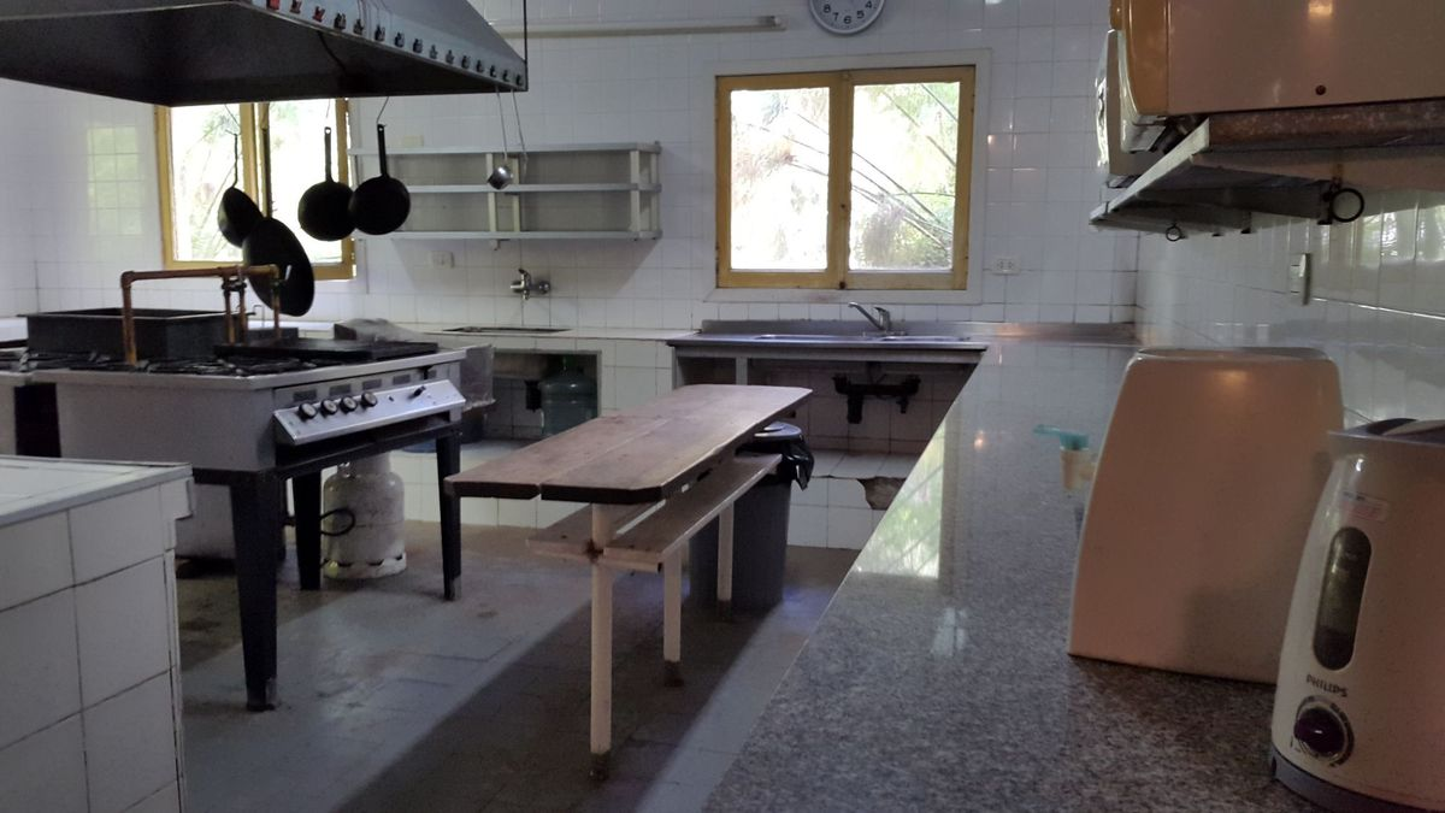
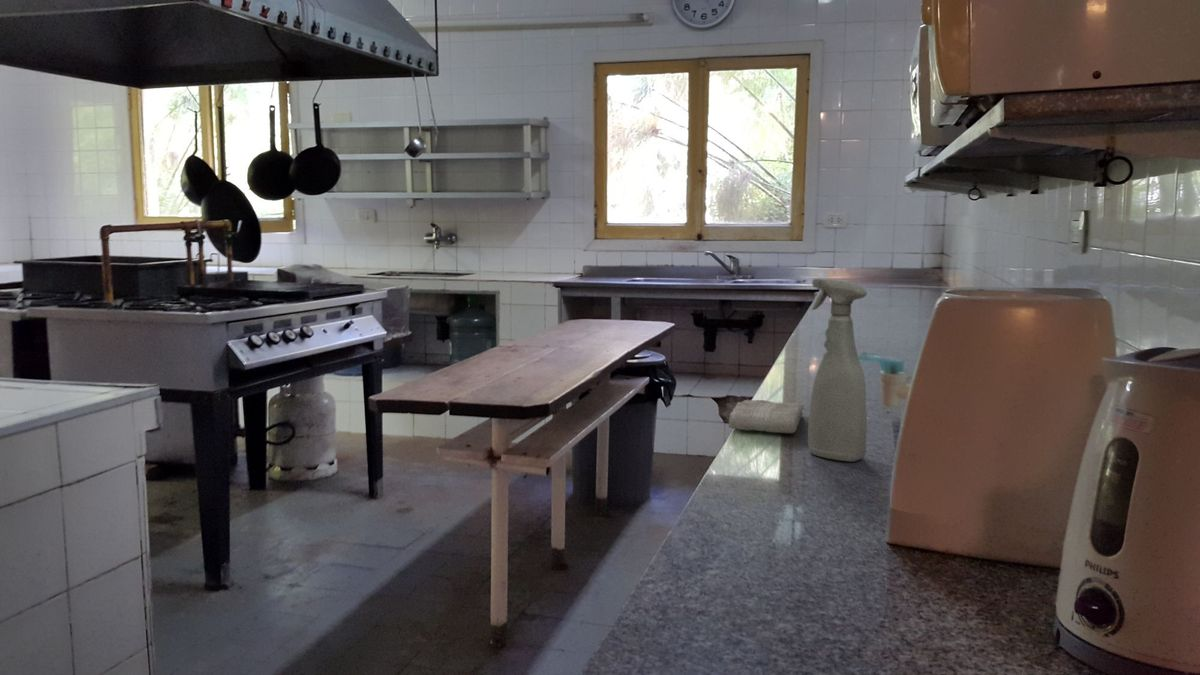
+ spray bottle (839, 368)
+ washcloth (767, 414)
